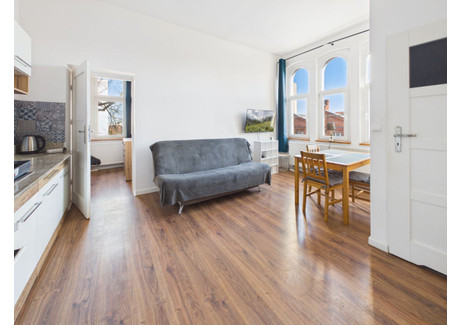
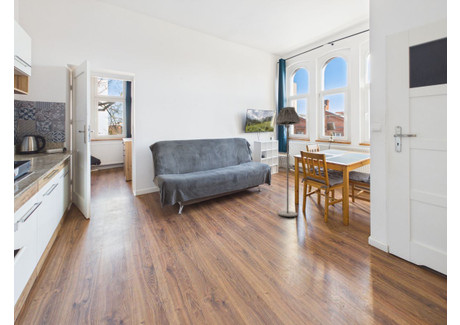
+ floor lamp (287, 161)
